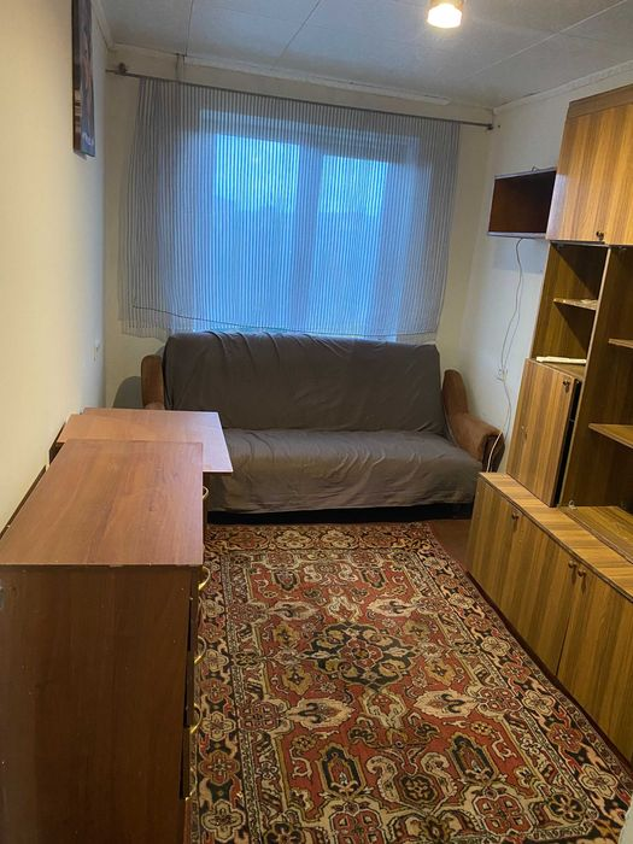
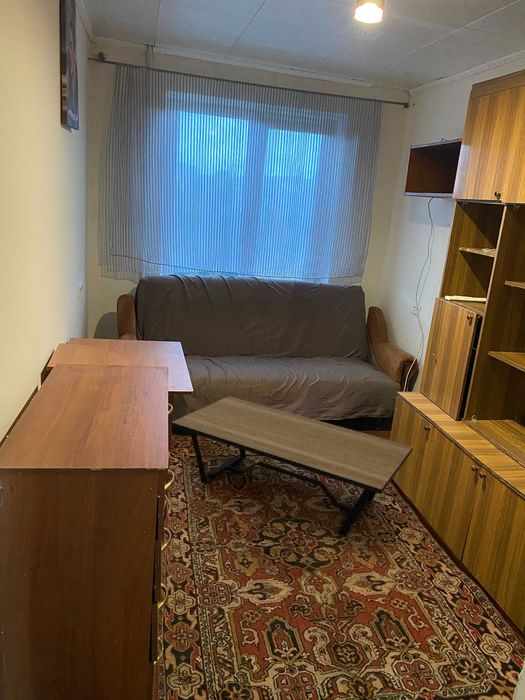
+ coffee table (288, 462)
